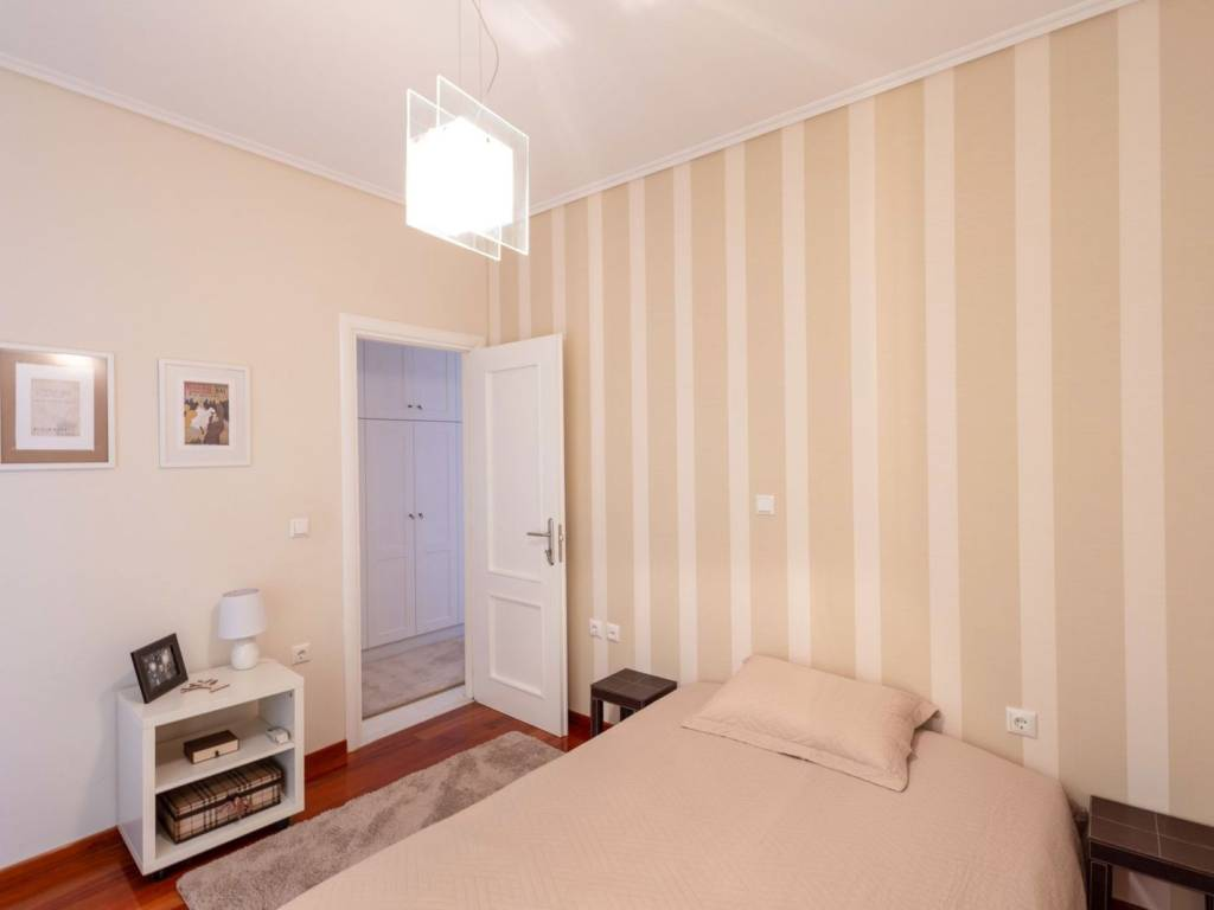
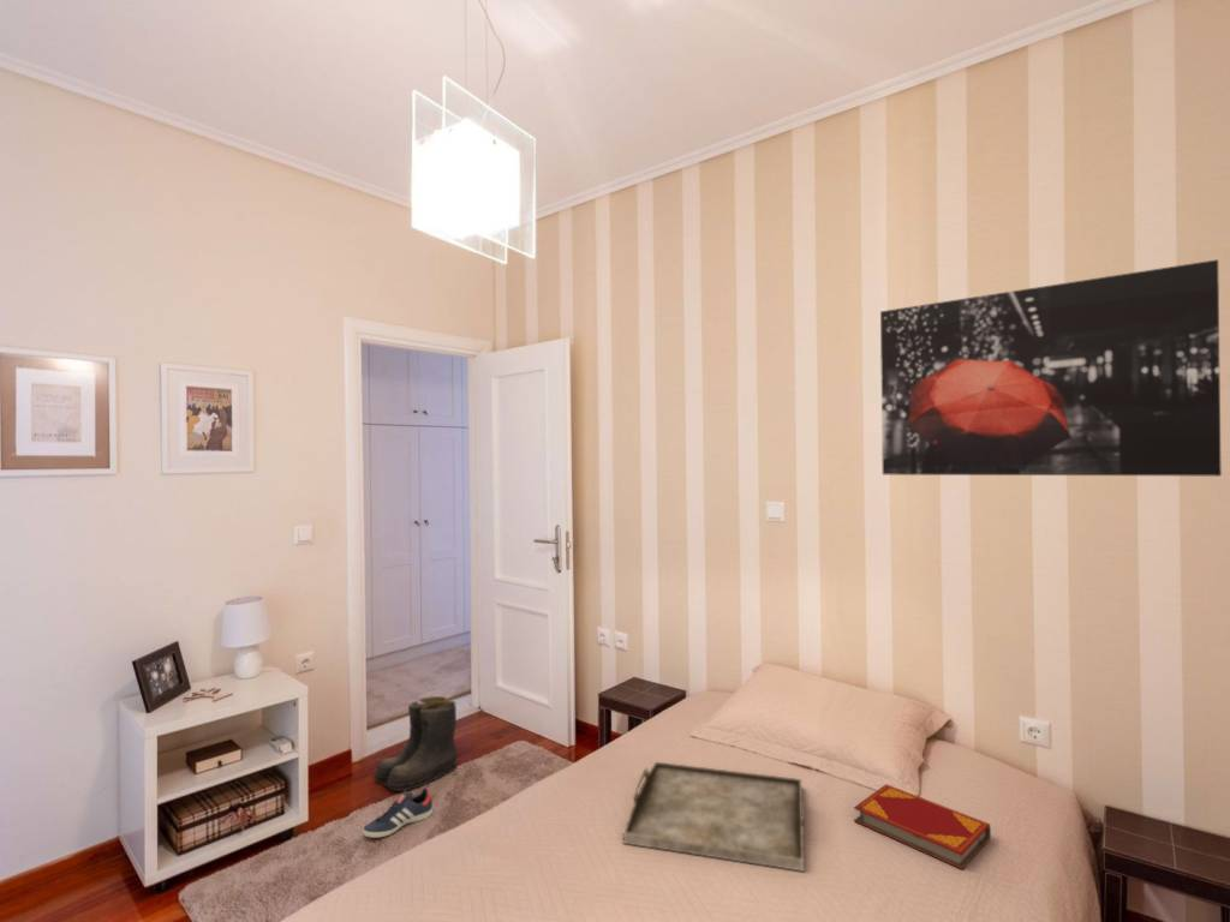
+ hardback book (920, 822)
+ boots (417, 740)
+ wall art (1027, 382)
+ serving tray (718, 800)
+ sneaker (398, 809)
